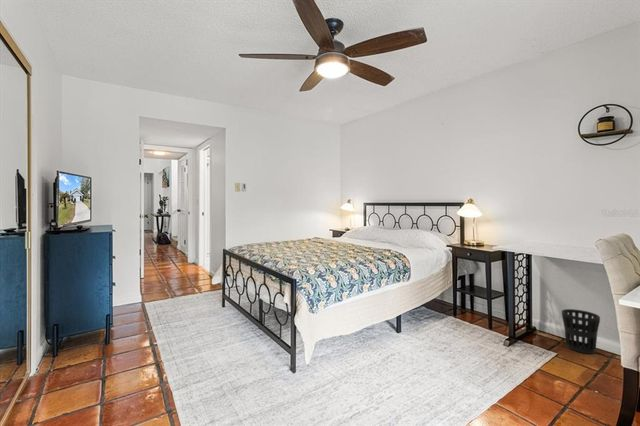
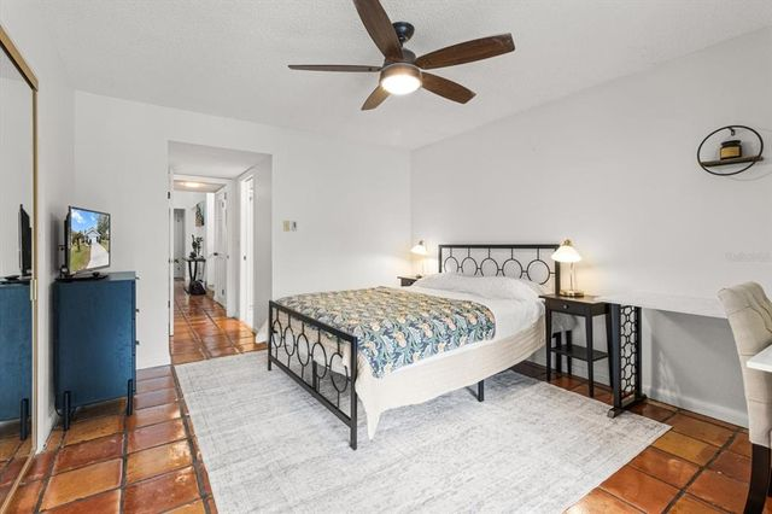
- wastebasket (580, 331)
